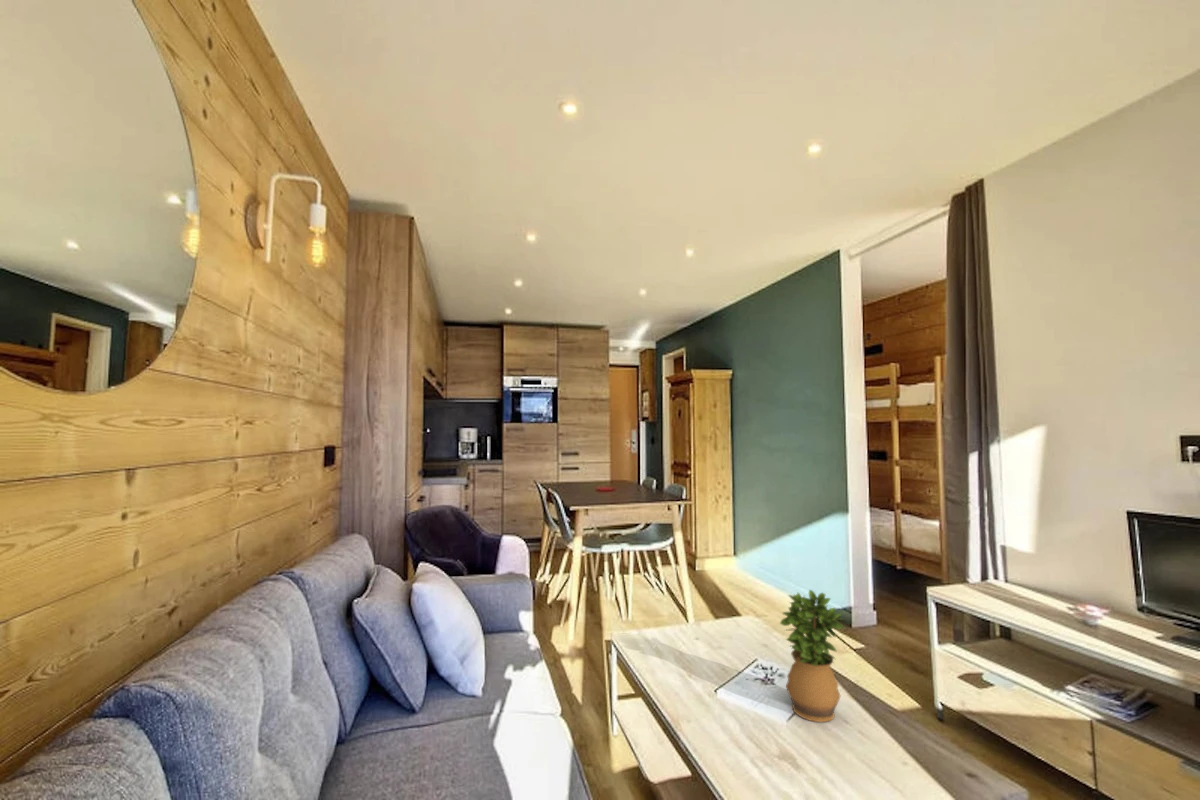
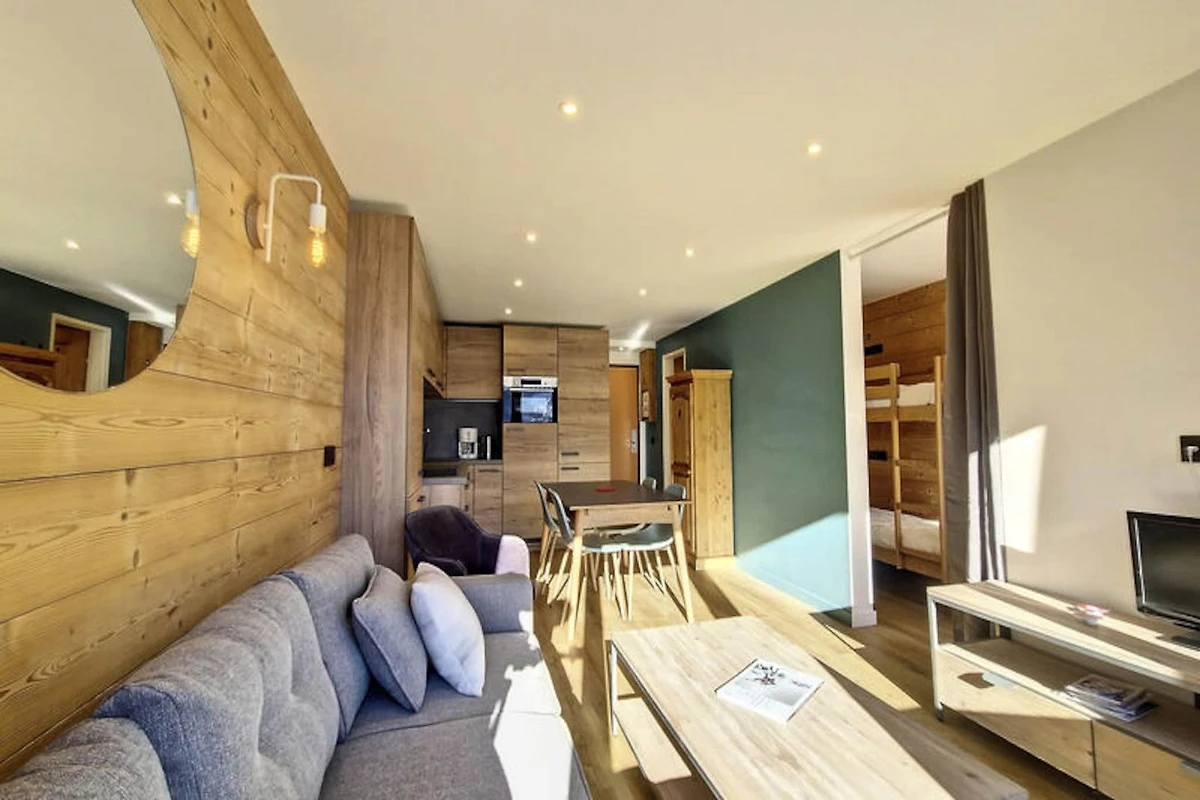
- potted plant (813, 647)
